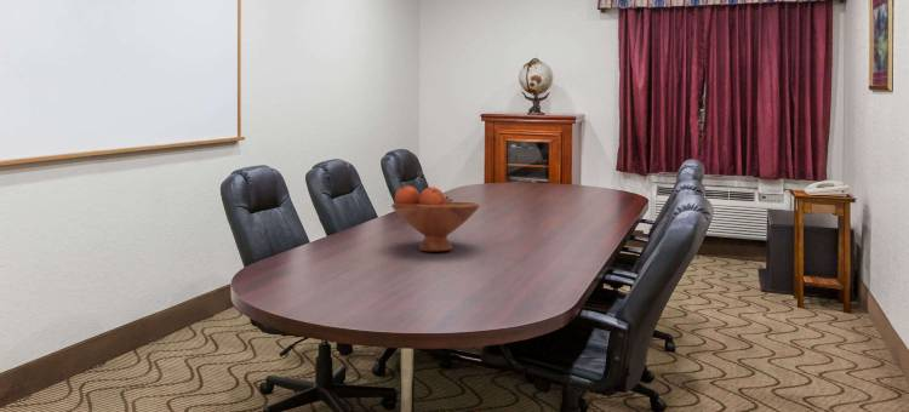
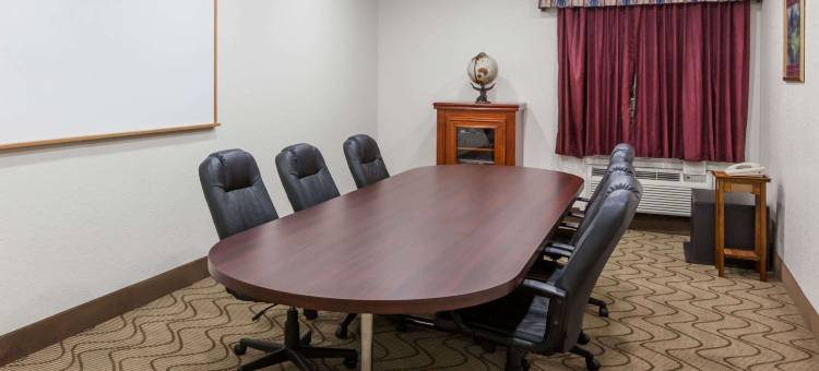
- fruit bowl (435, 217)
